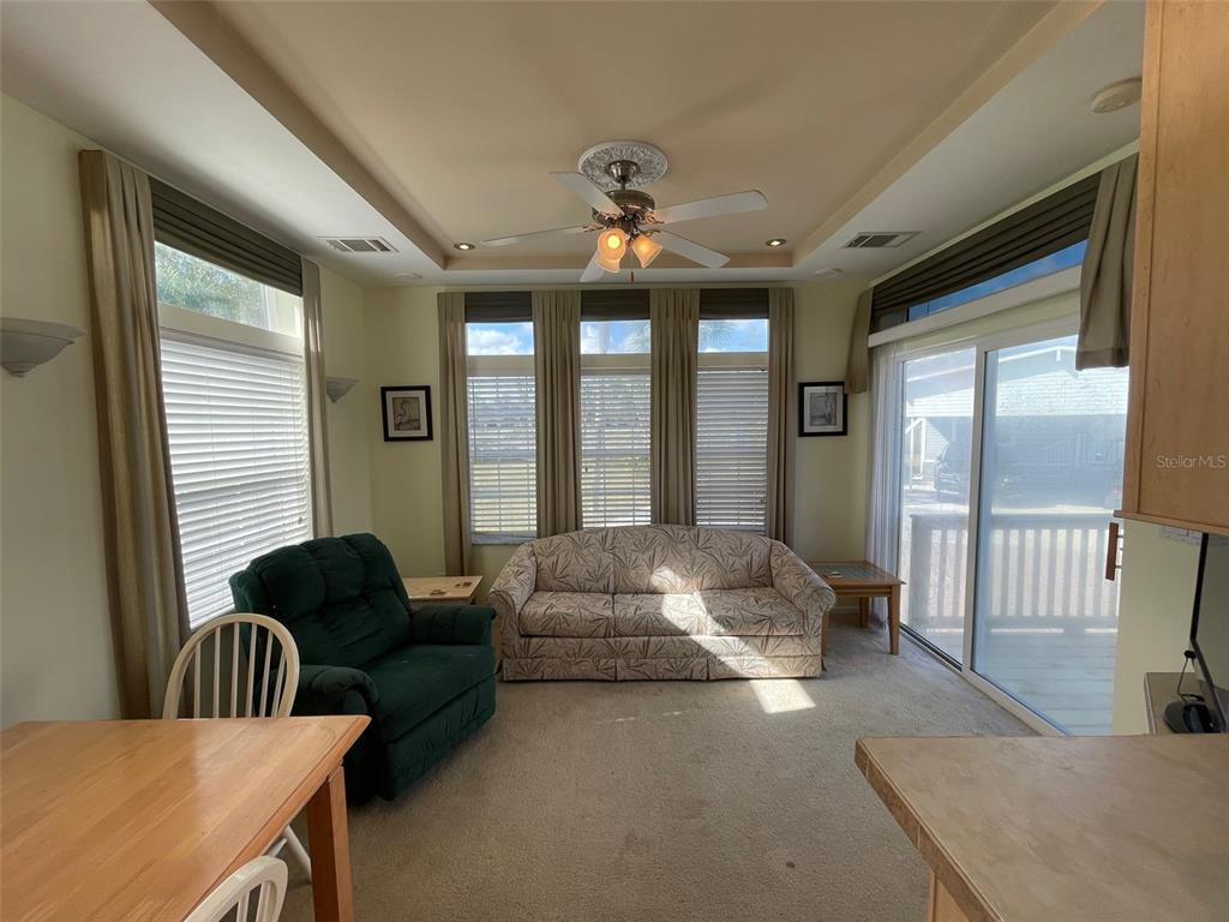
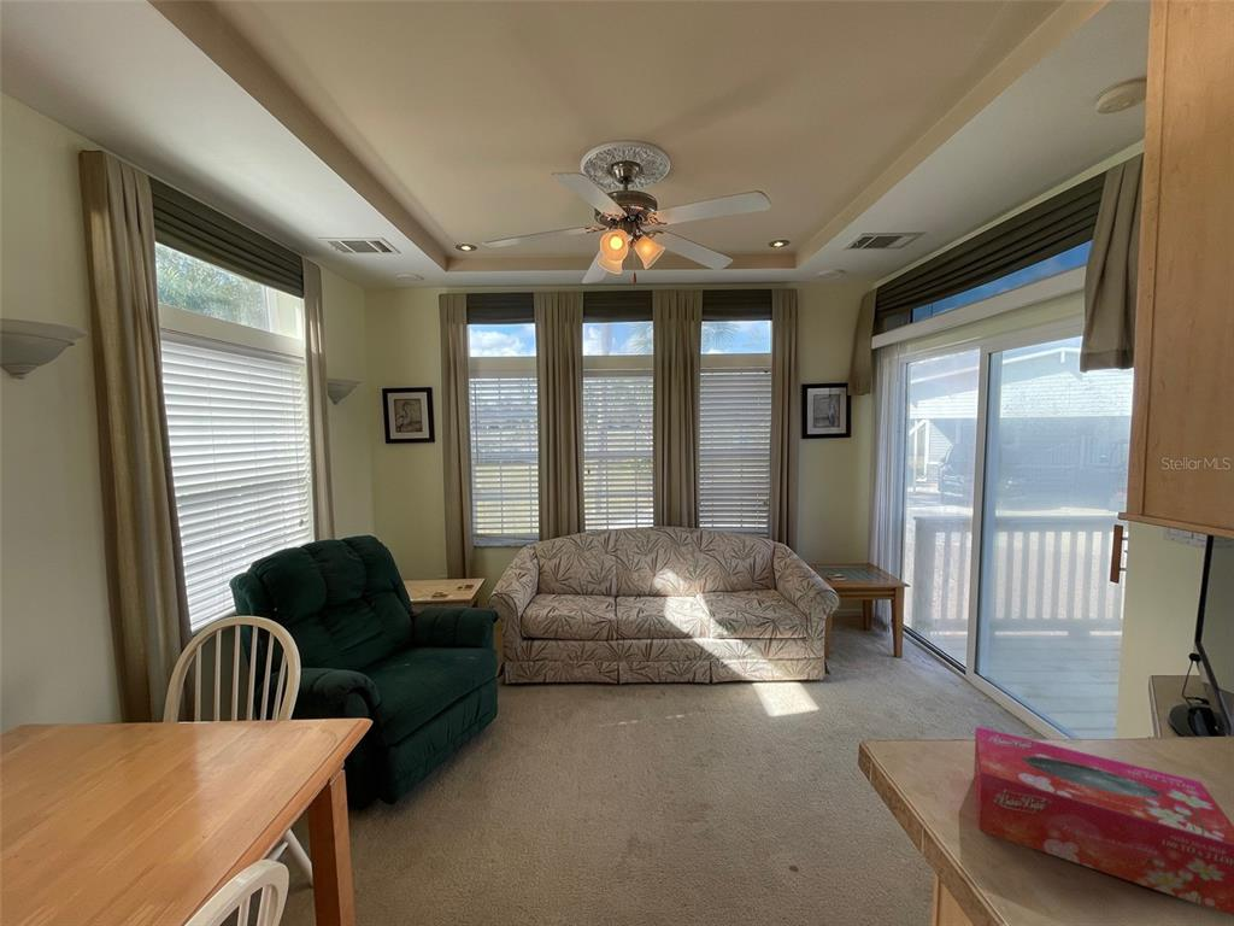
+ tissue box (1087, 805)
